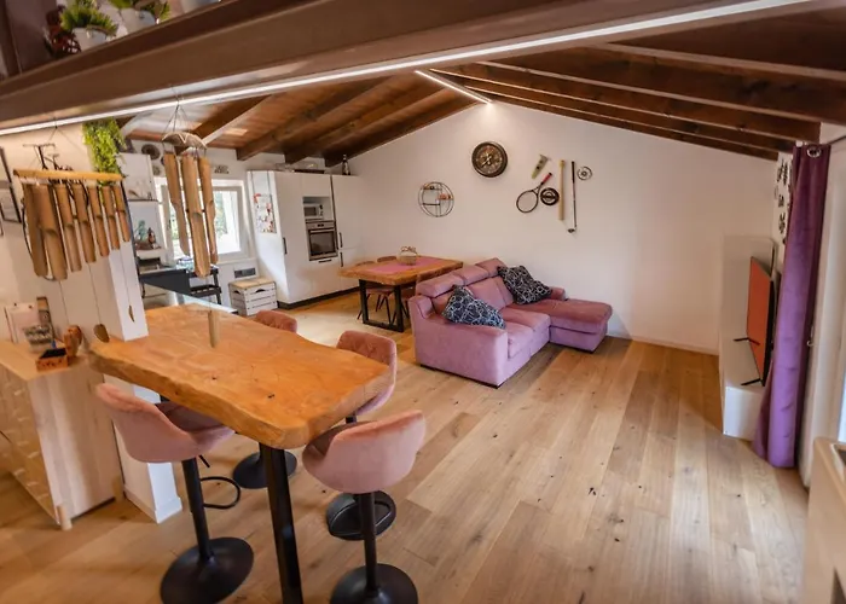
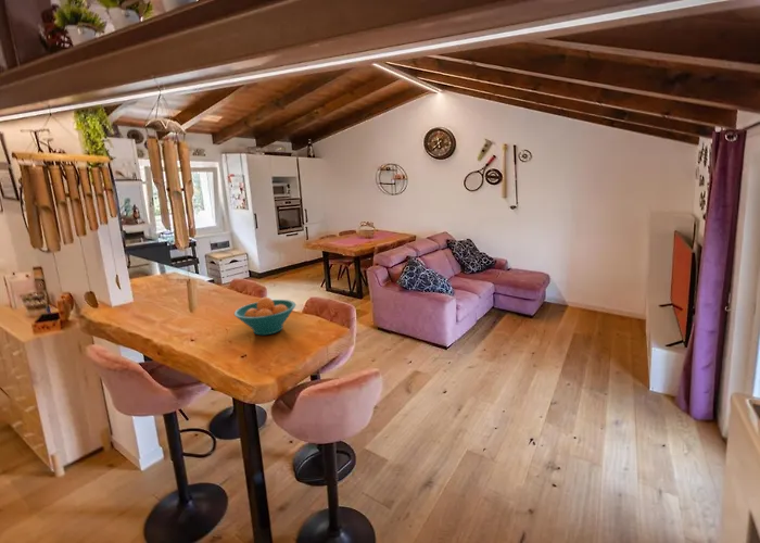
+ fruit bowl (266, 314)
